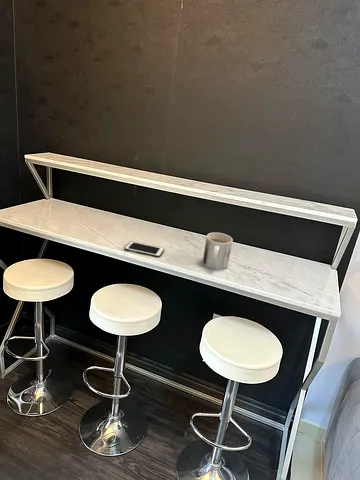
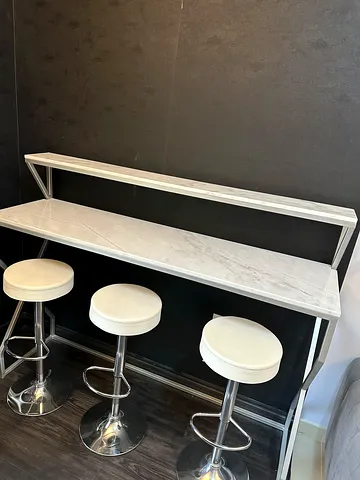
- cell phone (144, 249)
- mug (215, 251)
